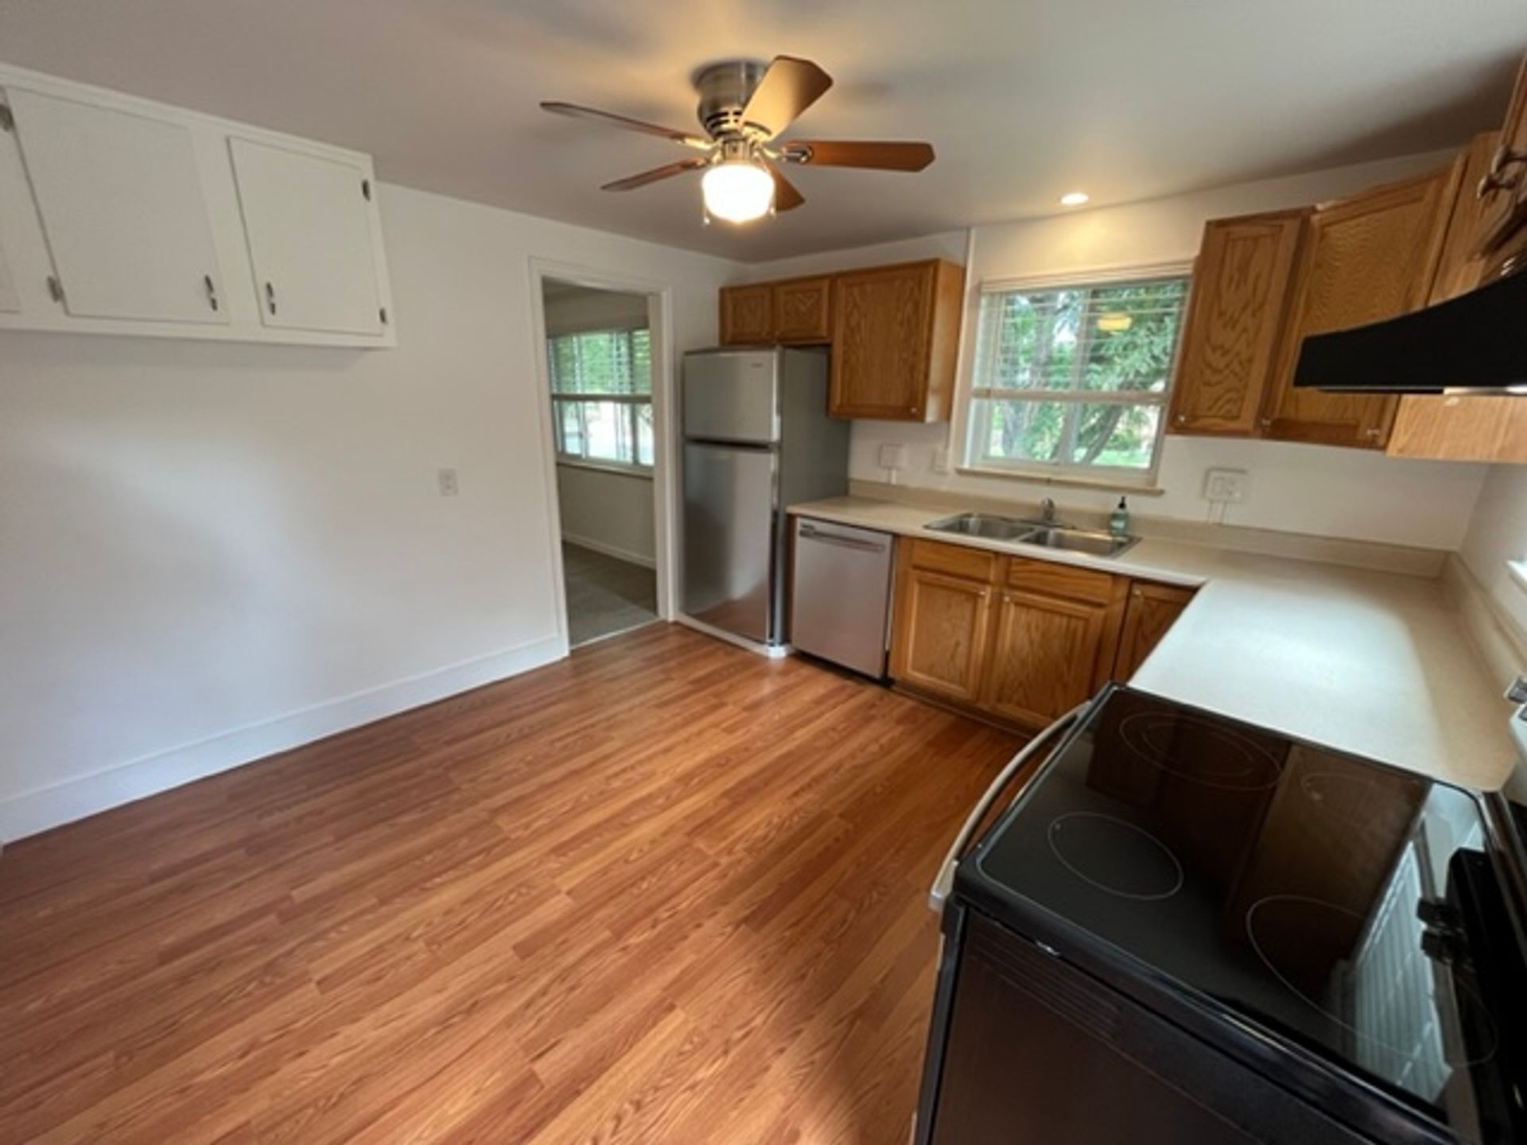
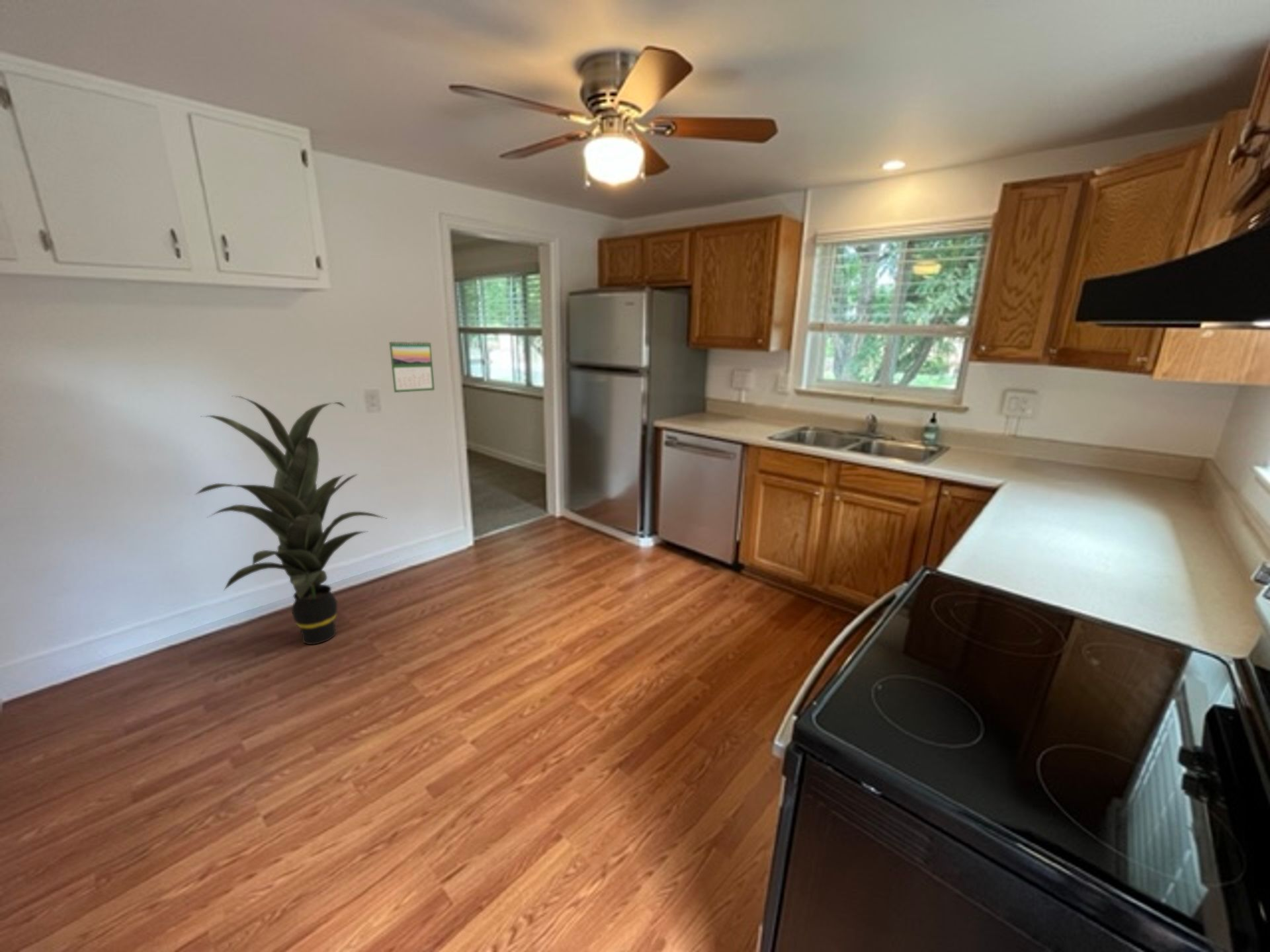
+ calendar (412, 366)
+ indoor plant (289, 523)
